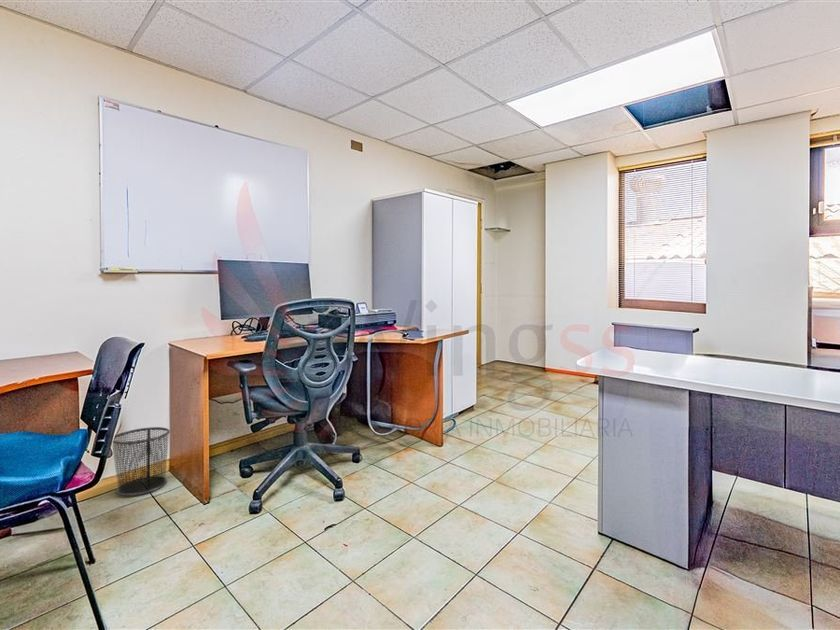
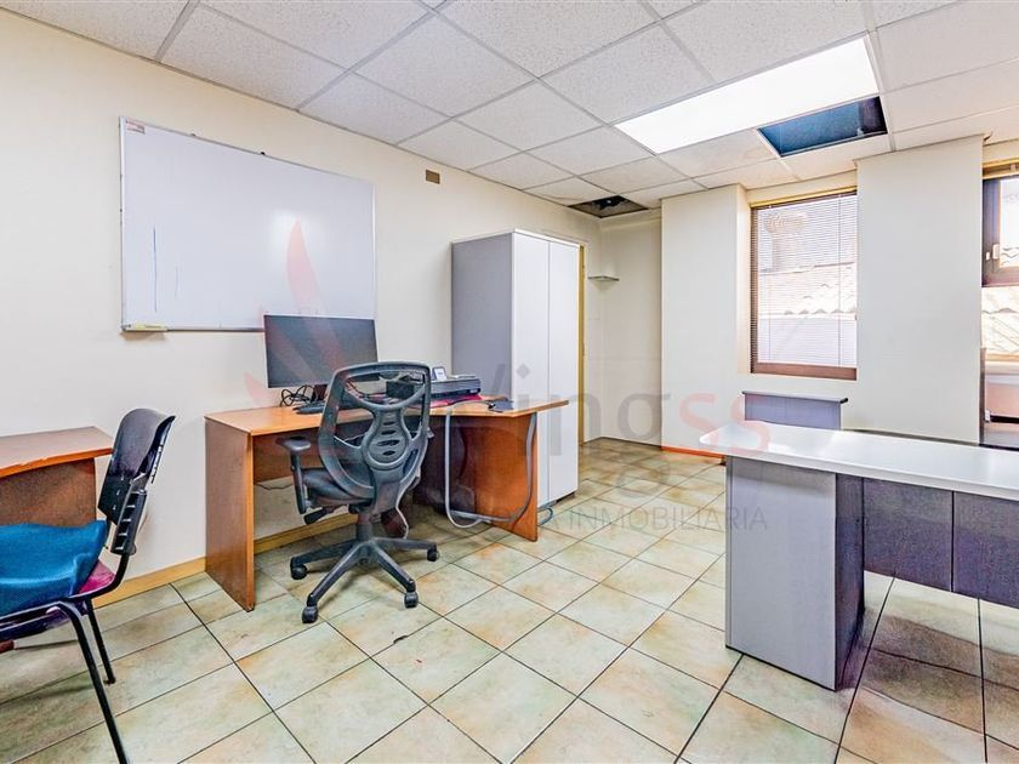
- waste bin (142, 460)
